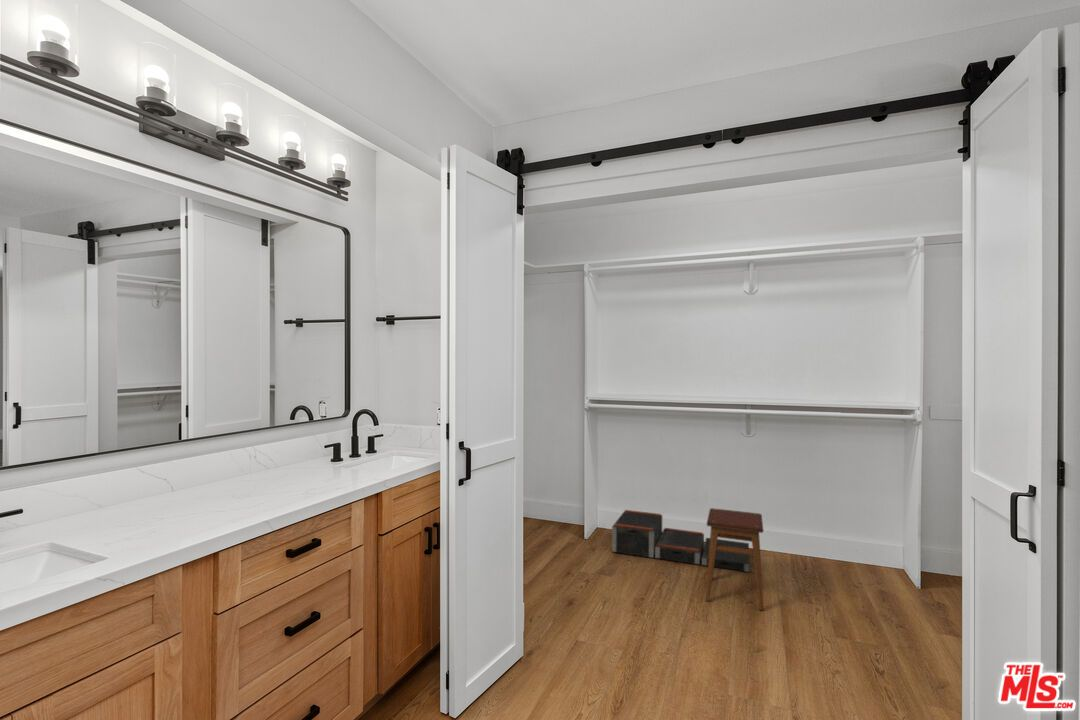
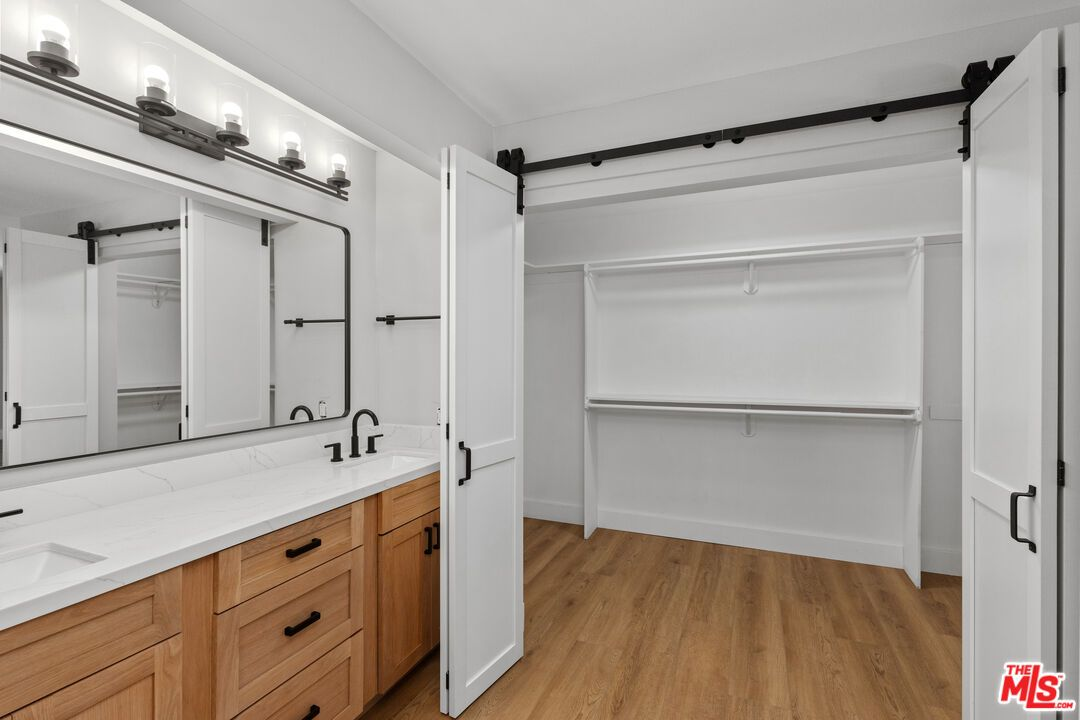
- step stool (680, 537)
- stool (736, 553)
